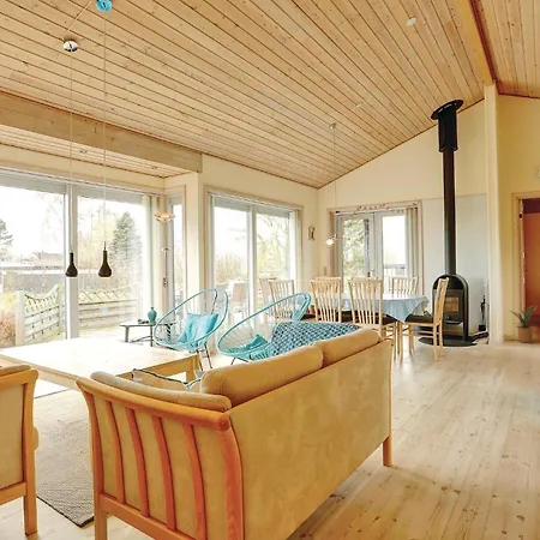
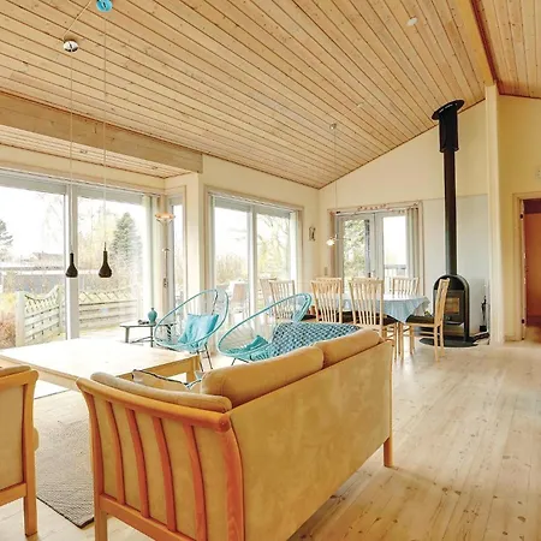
- house plant (523, 323)
